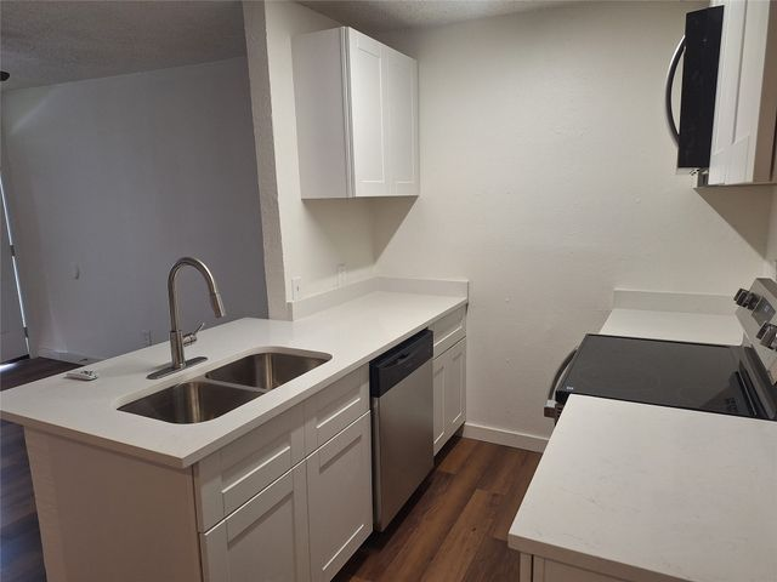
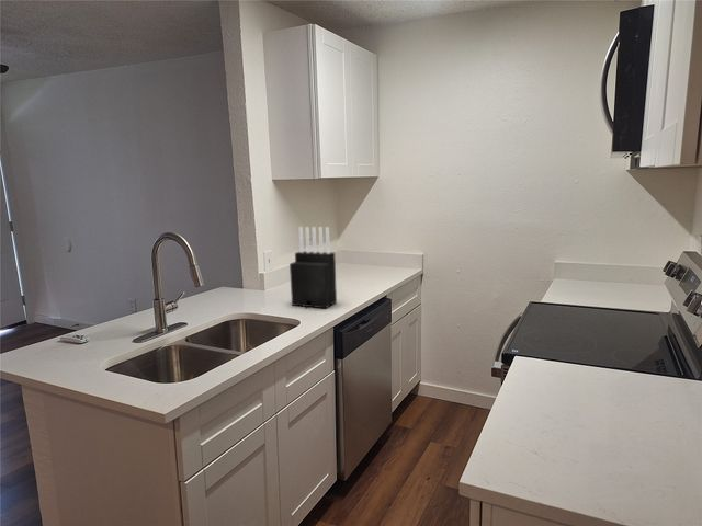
+ knife block (310, 266)
